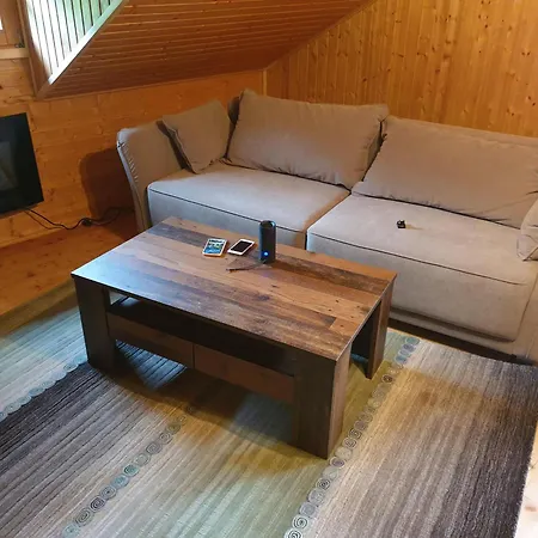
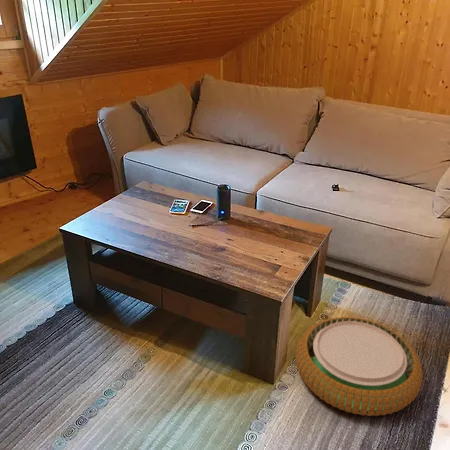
+ woven basket (357, 359)
